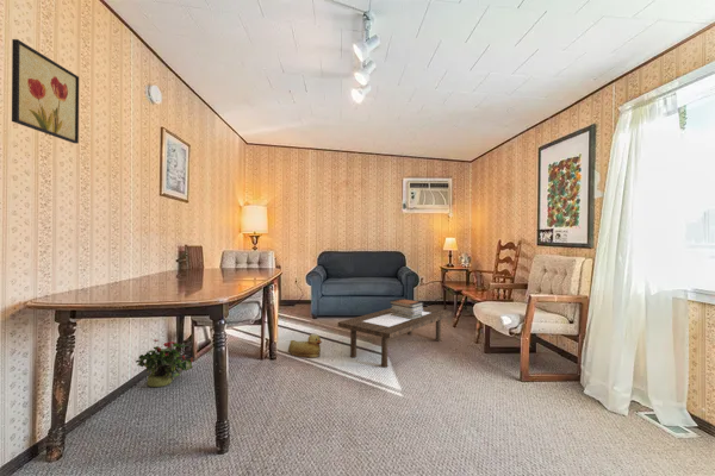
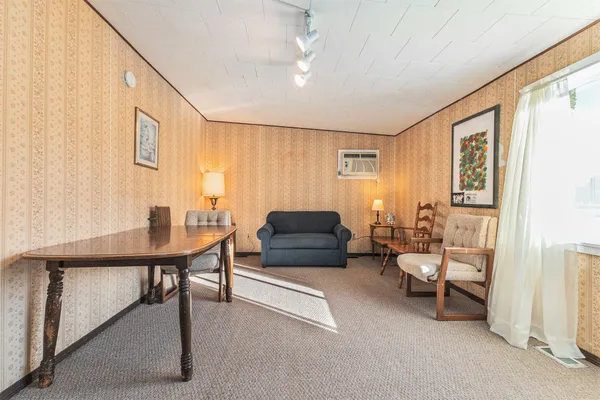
- wall art (46, 96)
- rubber duck (304, 343)
- coffee table (398, 332)
- book stack (406, 307)
- potted plant (164, 359)
